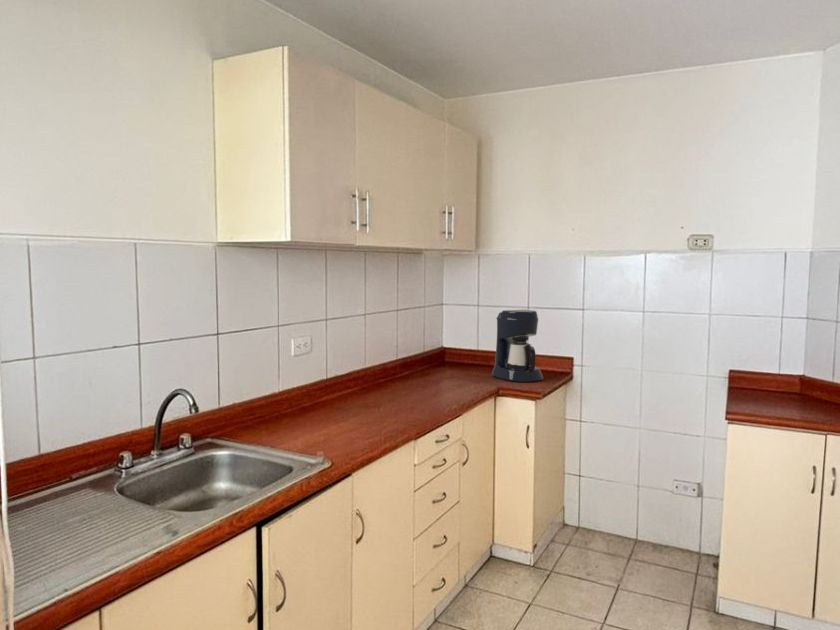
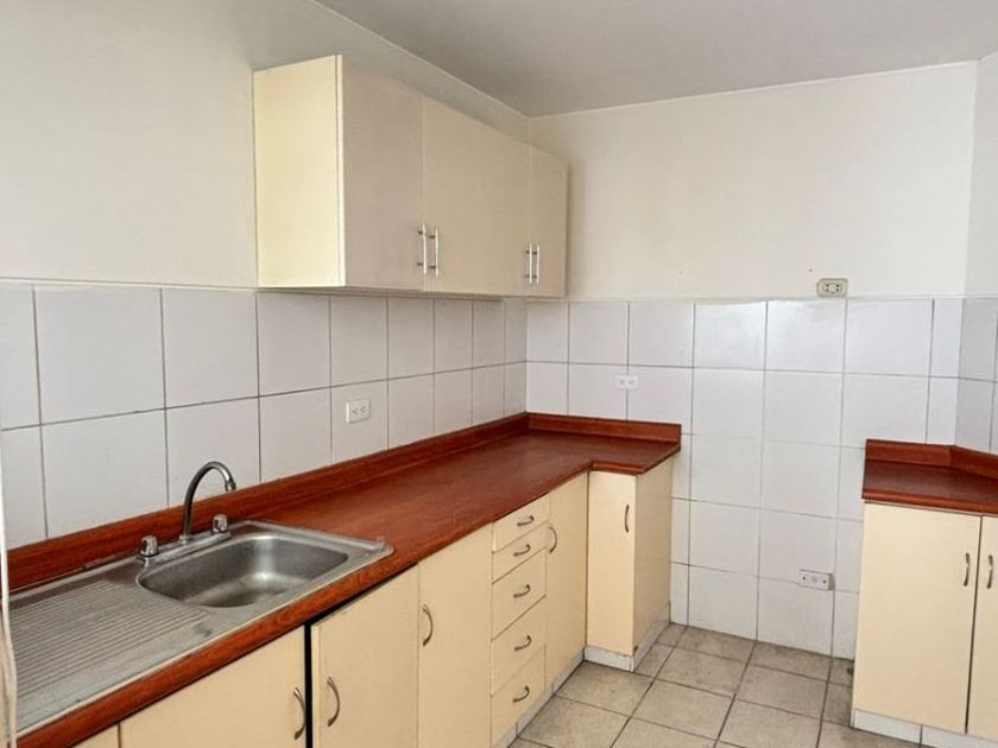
- coffee maker (519, 343)
